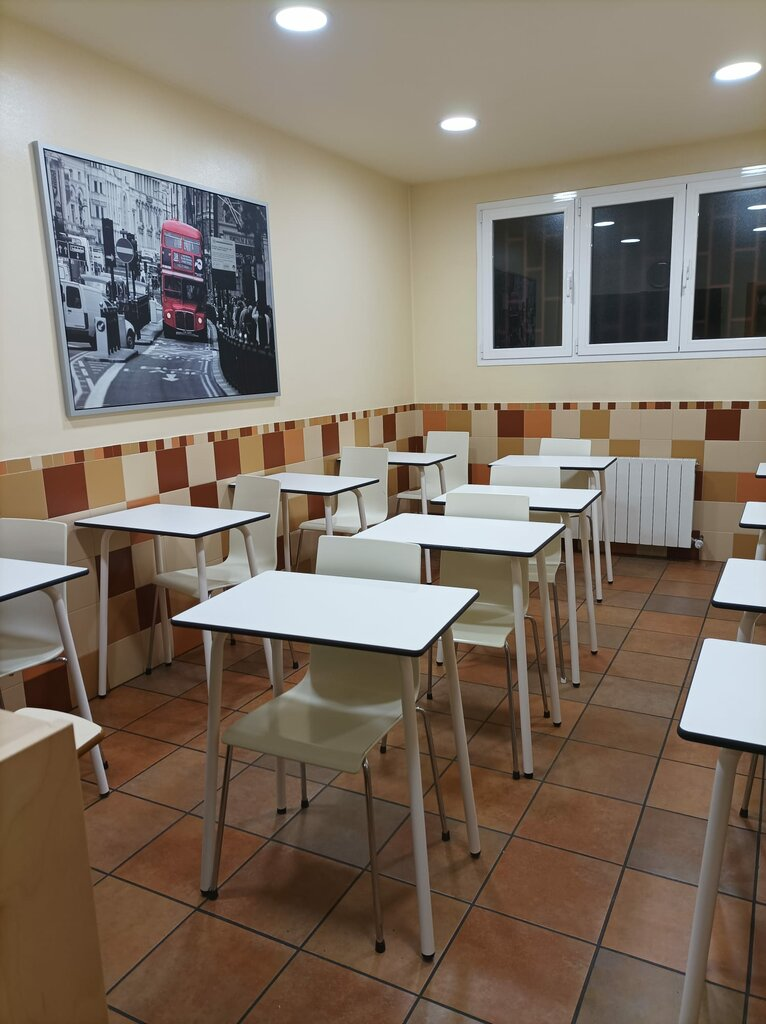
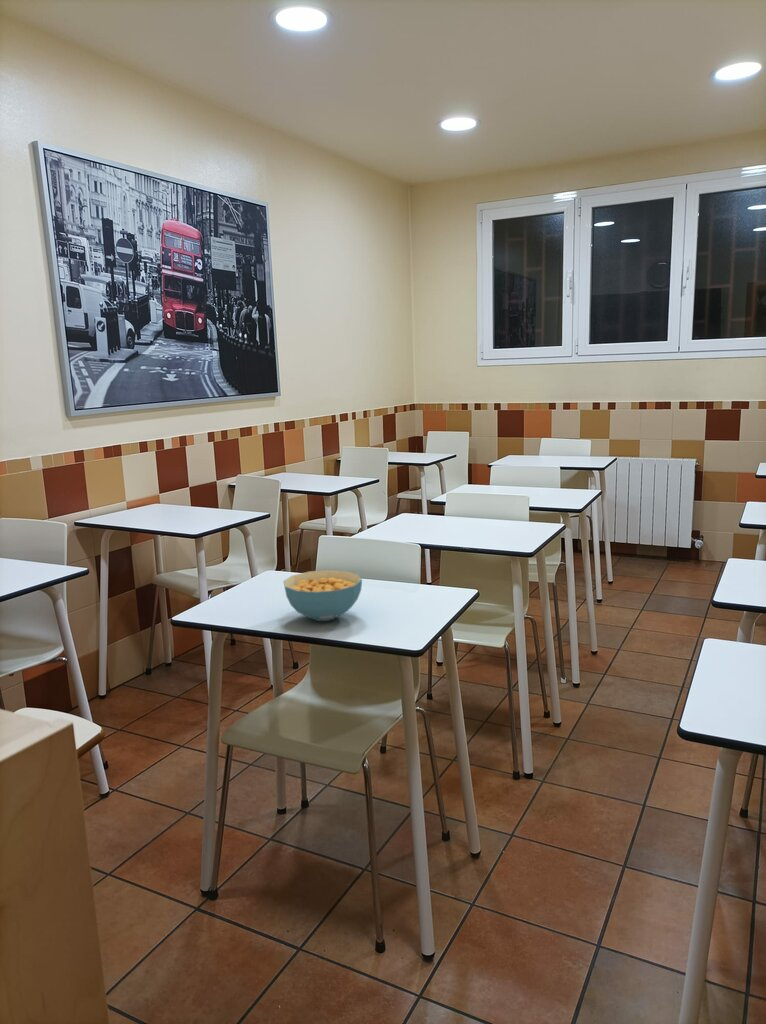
+ cereal bowl (323, 599)
